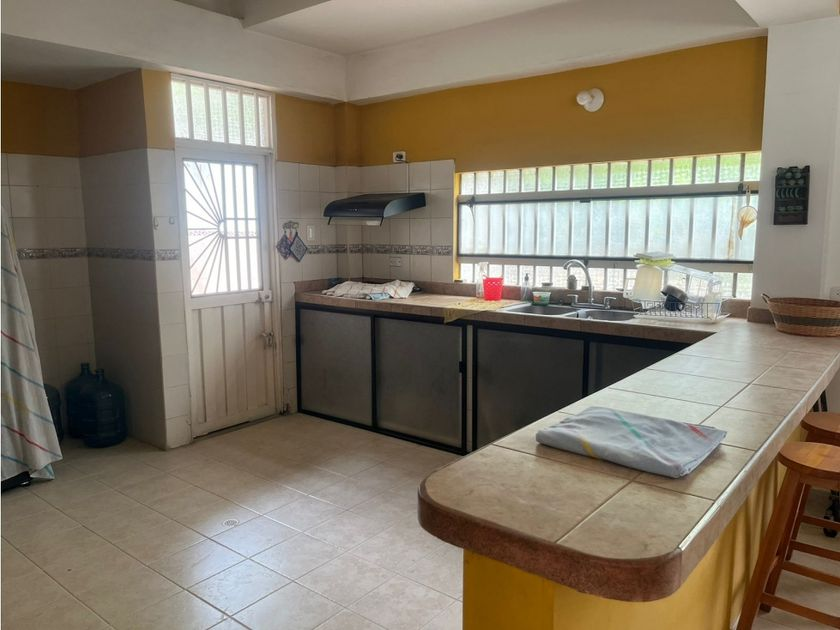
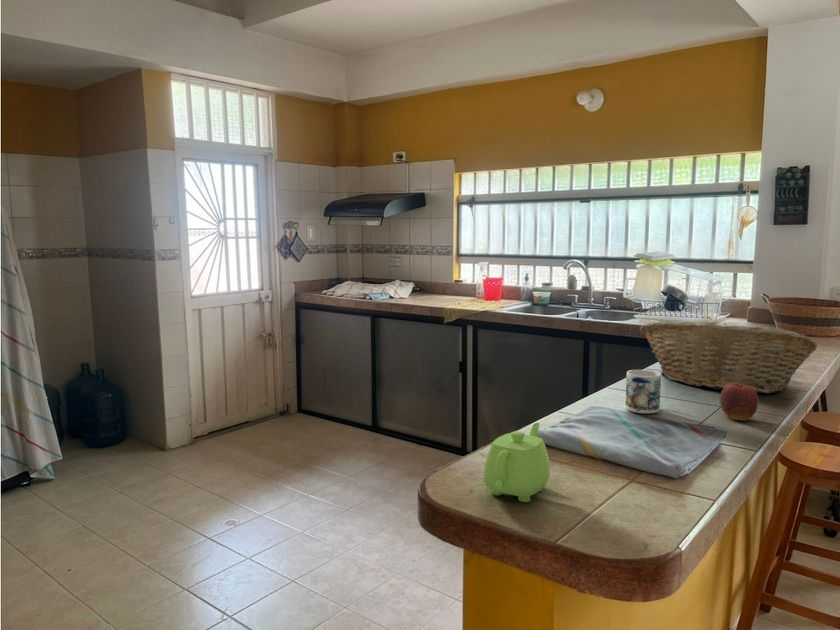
+ mug (644, 390)
+ apple (738, 400)
+ teapot (519, 460)
+ fruit basket (722, 350)
